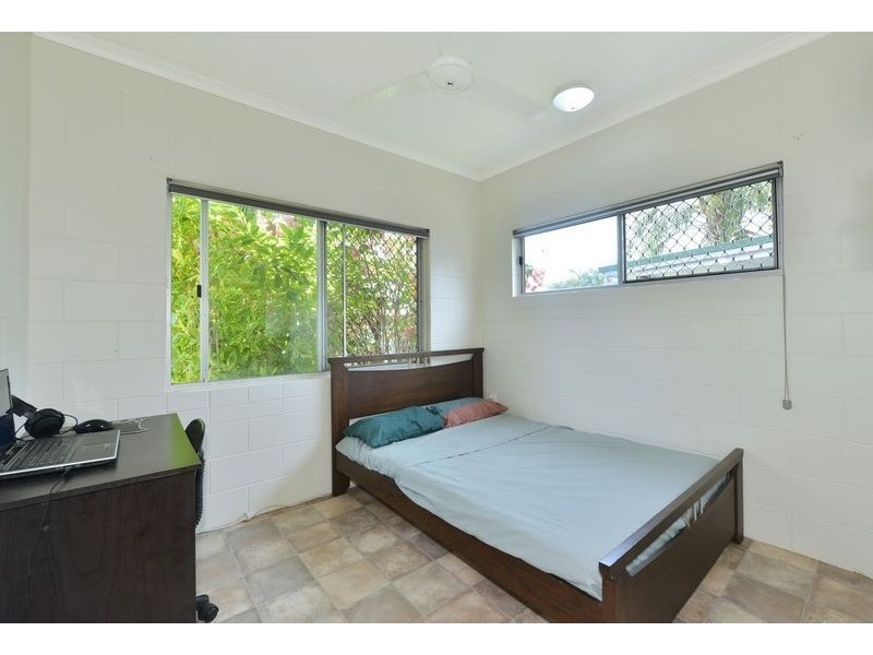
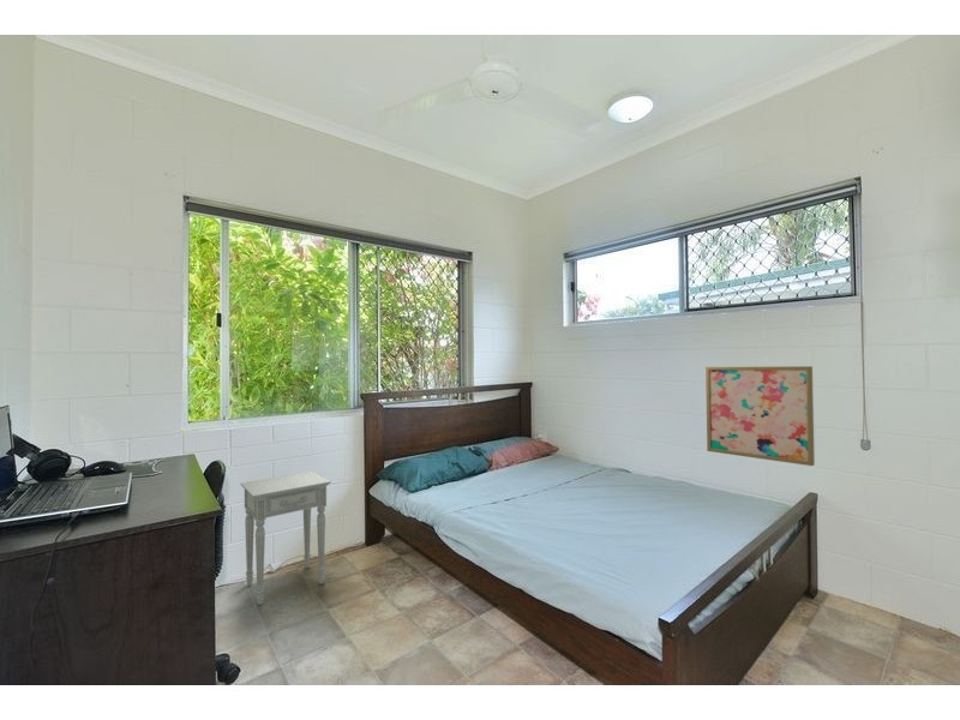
+ wall art (755, 412)
+ nightstand (304, 533)
